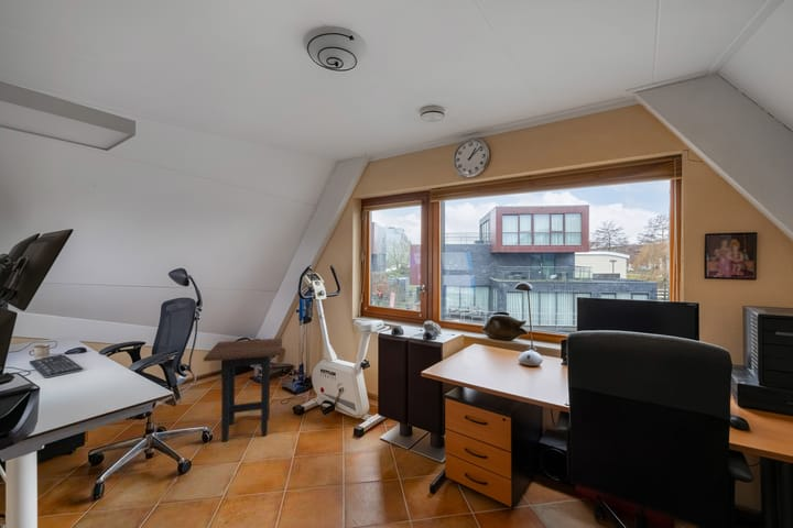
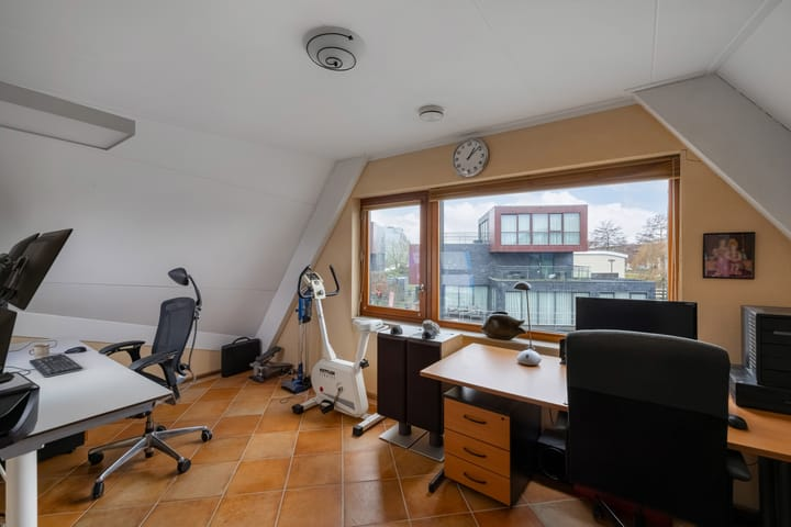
- side table (233, 387)
